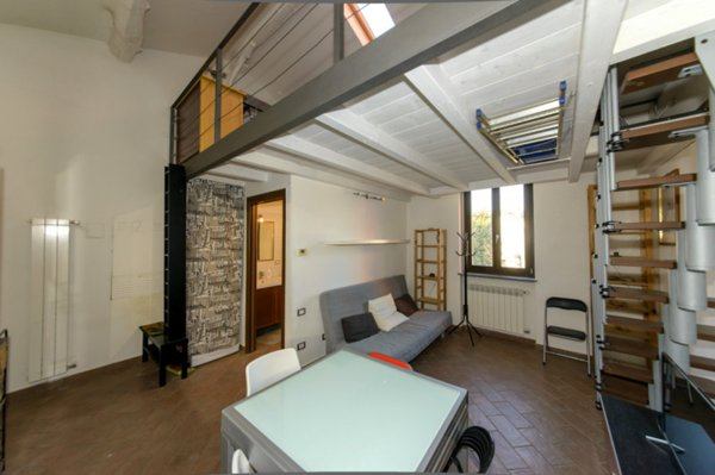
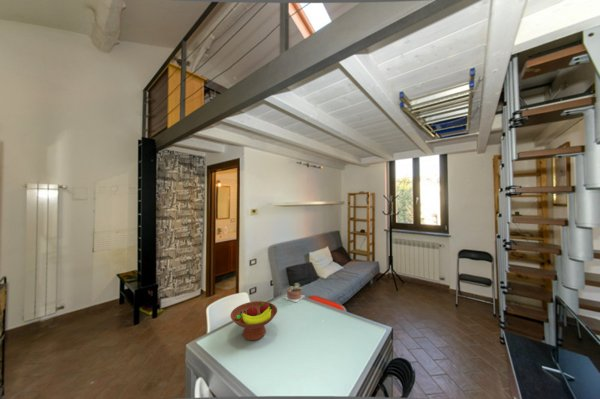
+ fruit bowl (254, 318)
+ succulent plant (294, 290)
